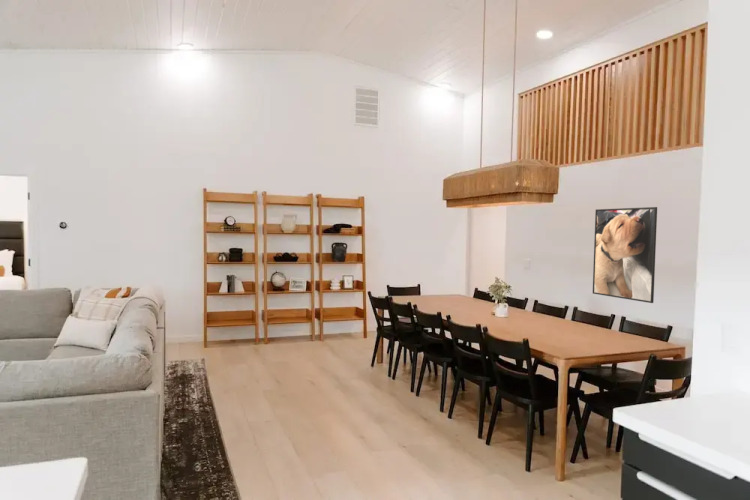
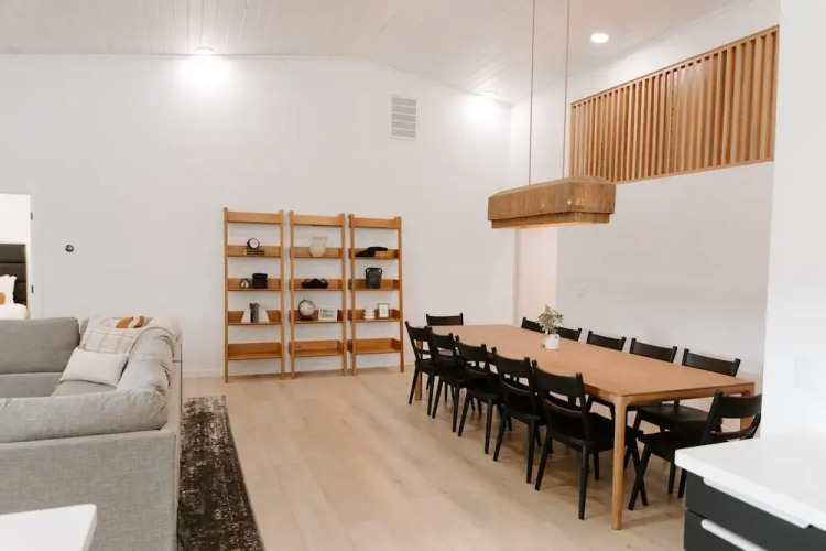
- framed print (622, 253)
